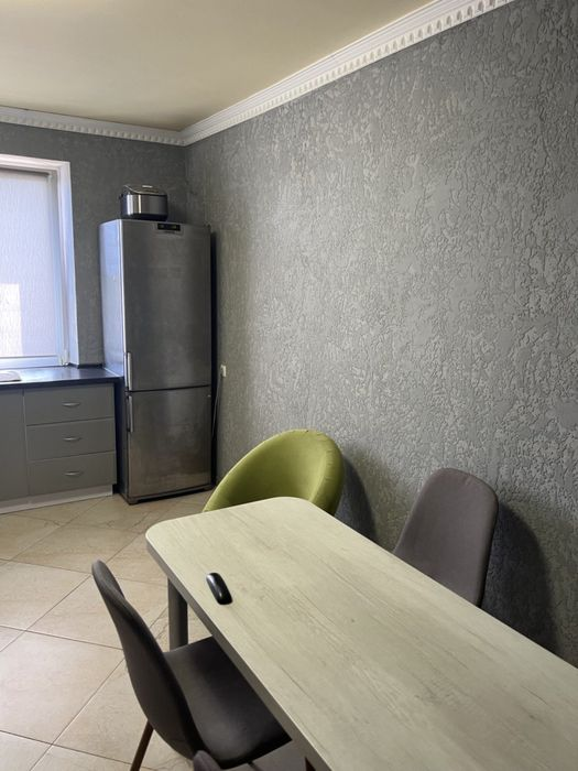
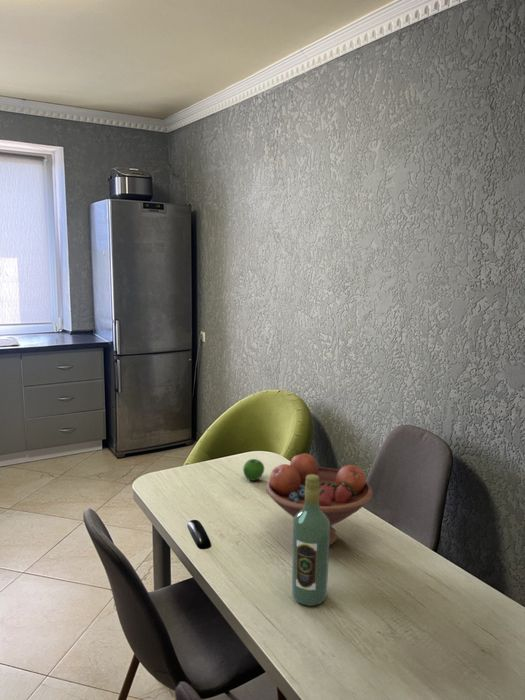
+ fruit bowl (319, 502)
+ wine bottle (310, 537)
+ apple (253, 470)
